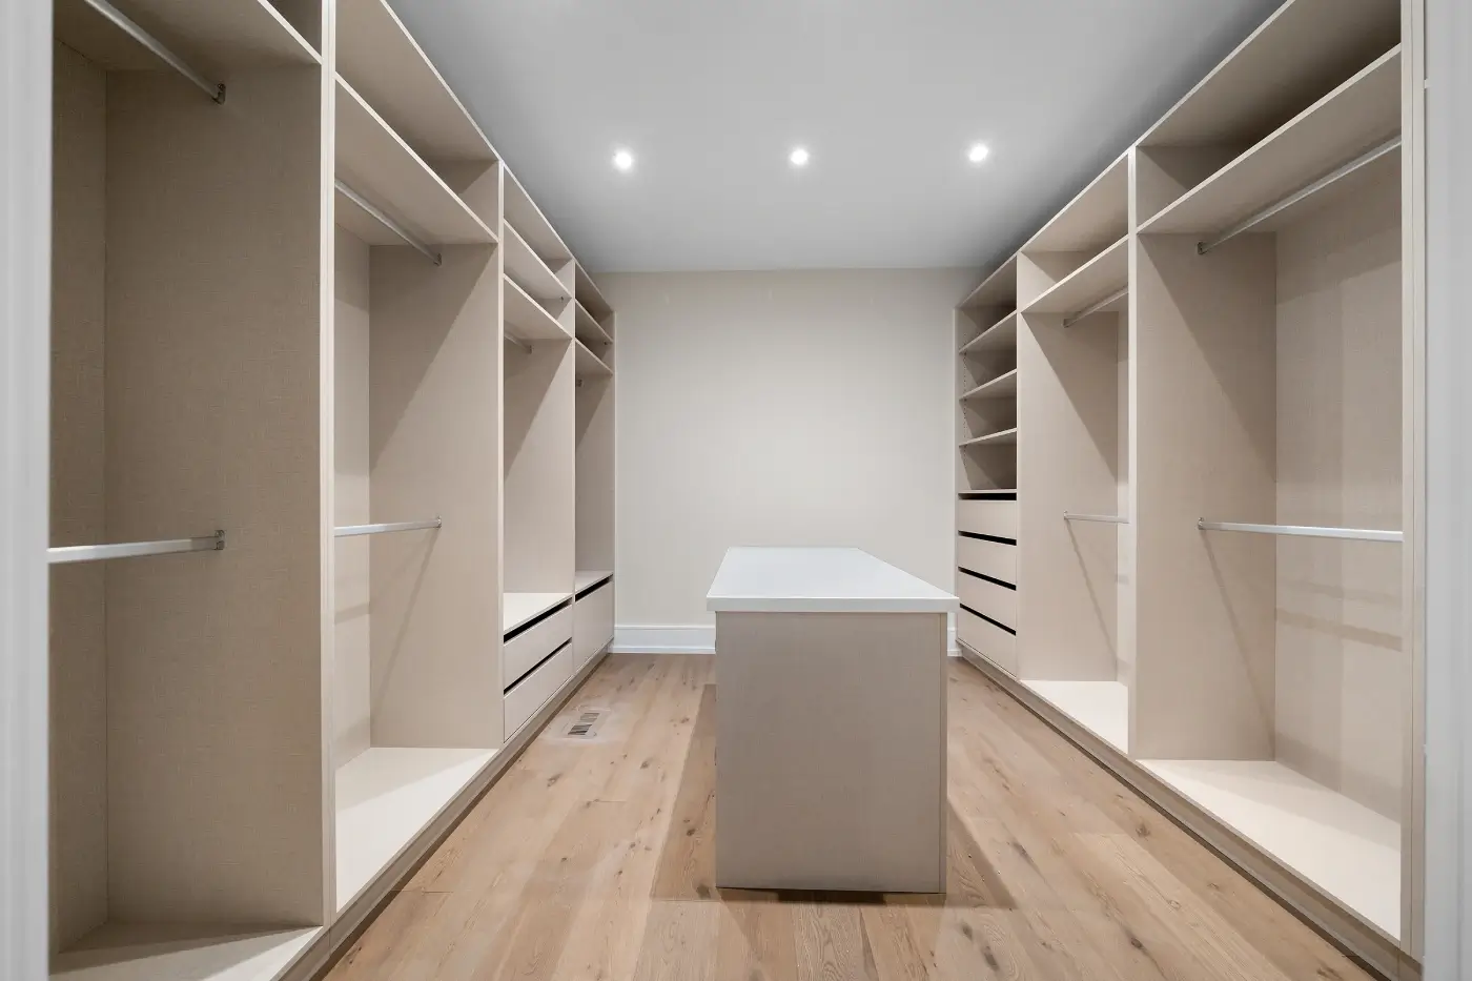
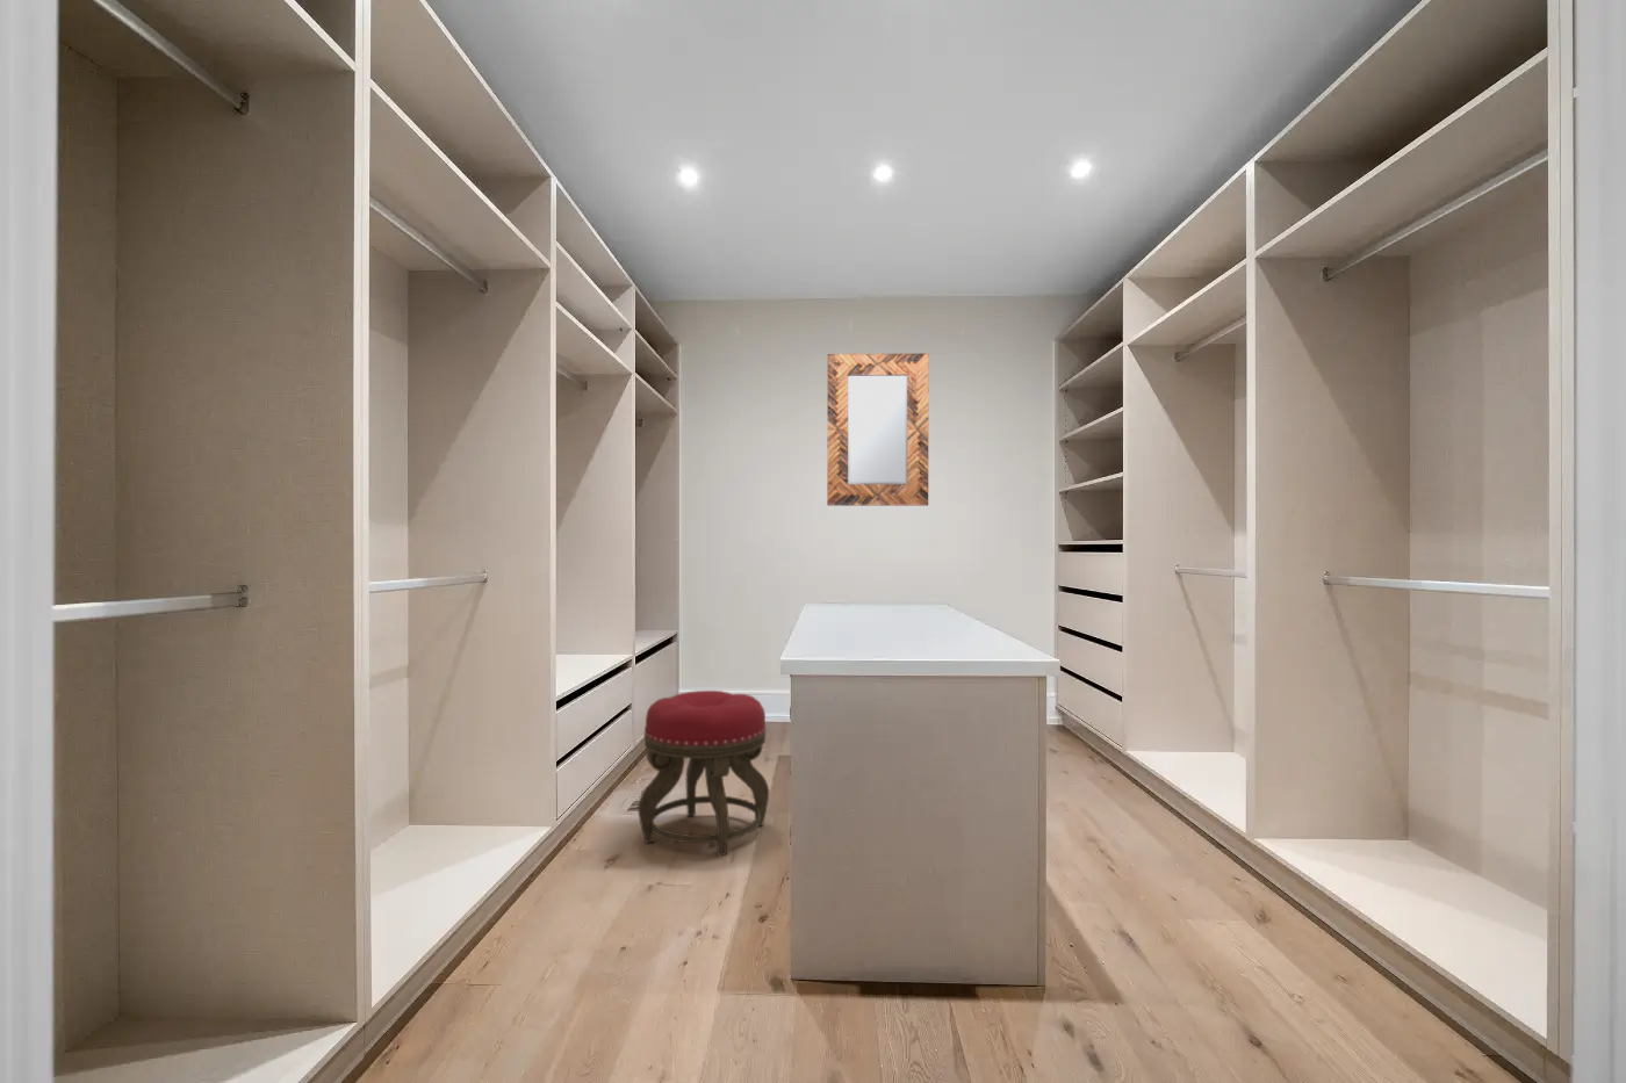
+ stool (705, 765)
+ home mirror (876, 429)
